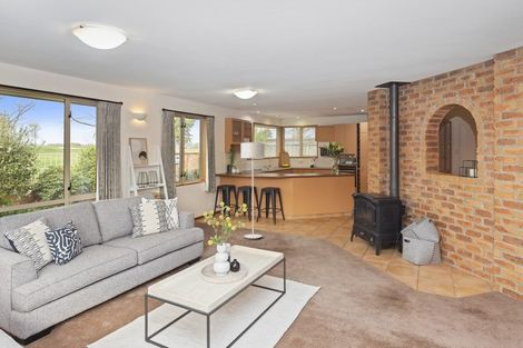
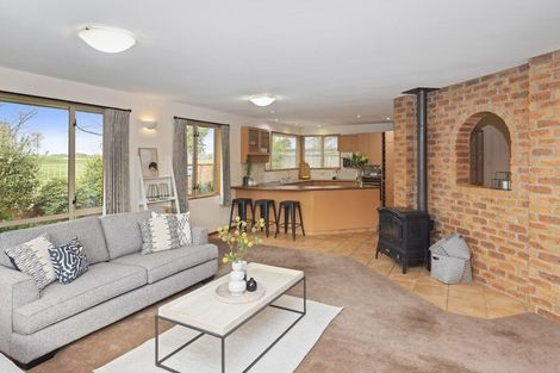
- floor lamp (253, 190)
